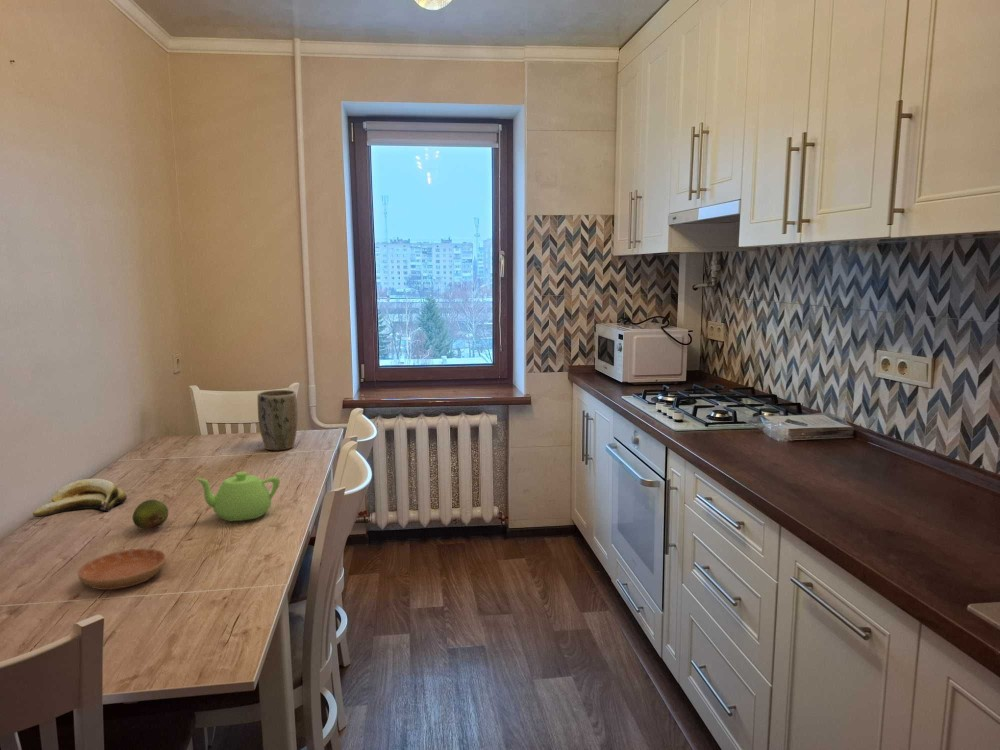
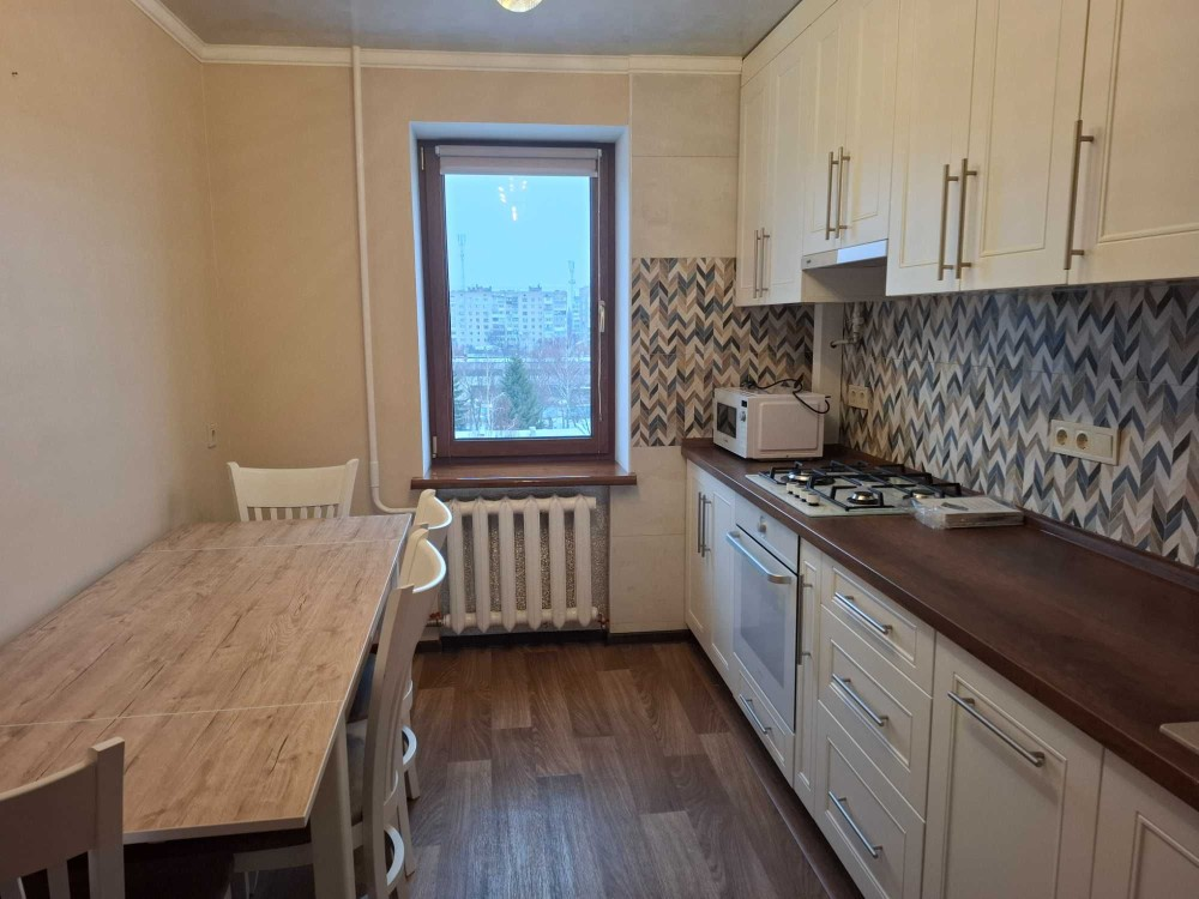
- plant pot (278, 420)
- saucer (123, 569)
- banana (83, 496)
- teapot (239, 494)
- fruit (150, 513)
